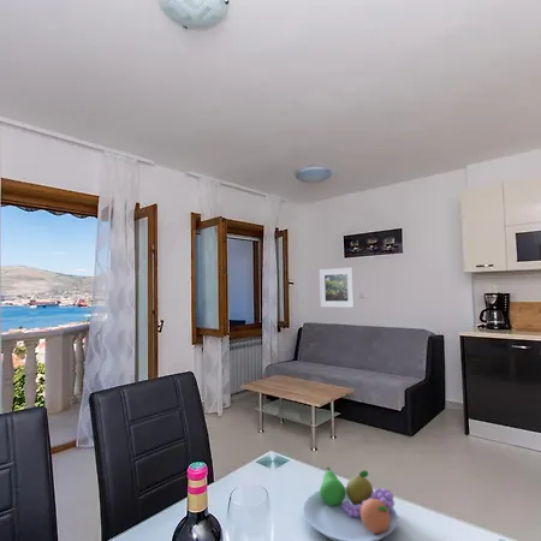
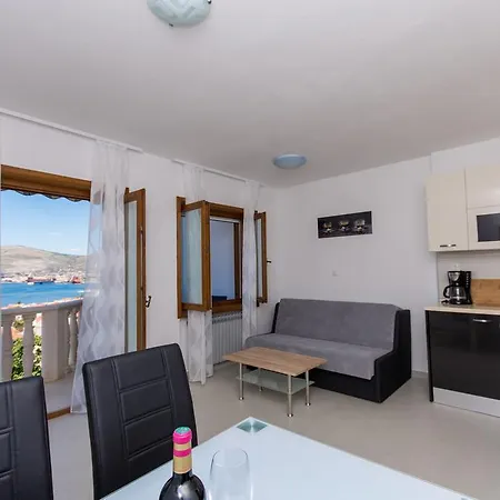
- fruit bowl (347, 499)
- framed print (335, 287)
